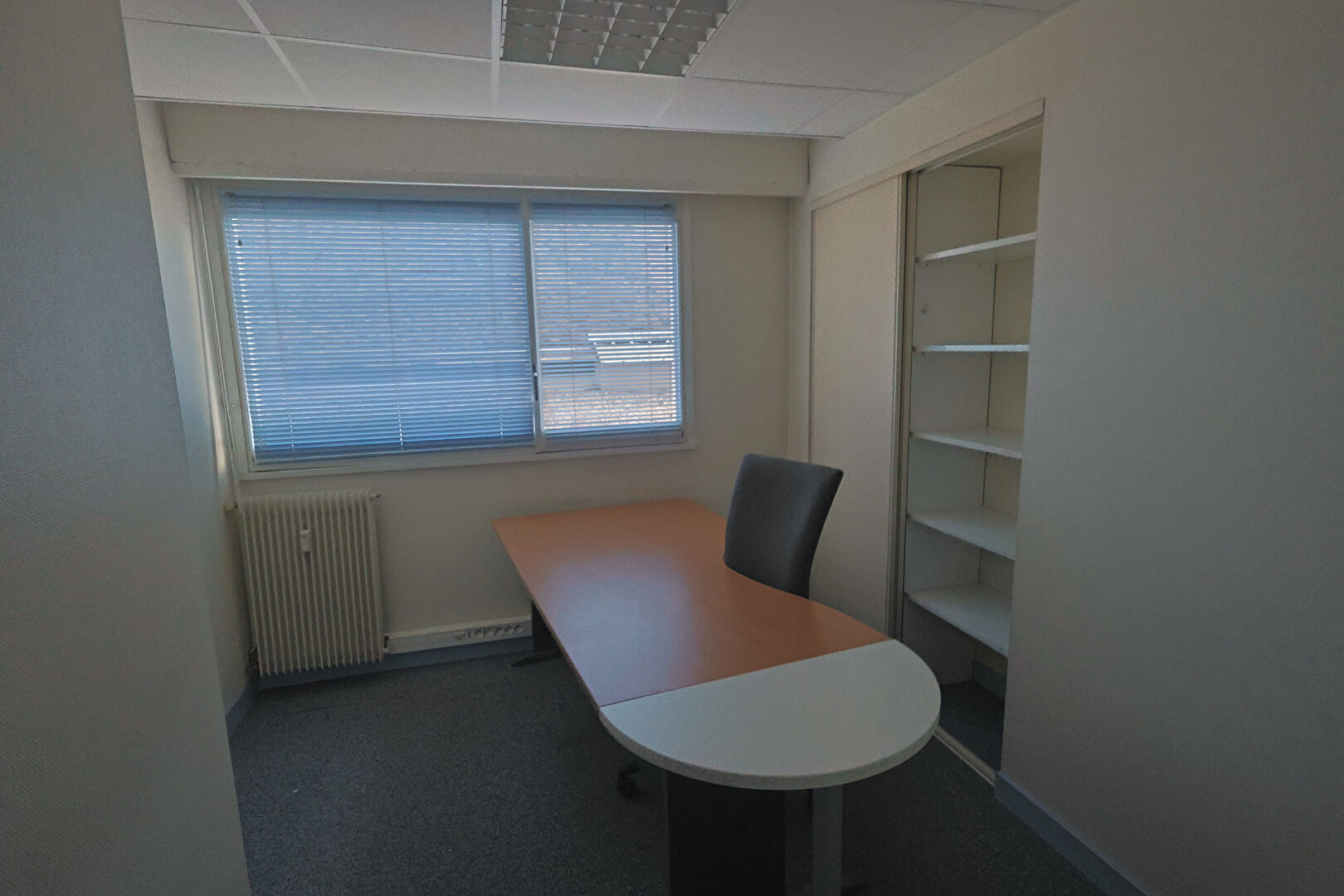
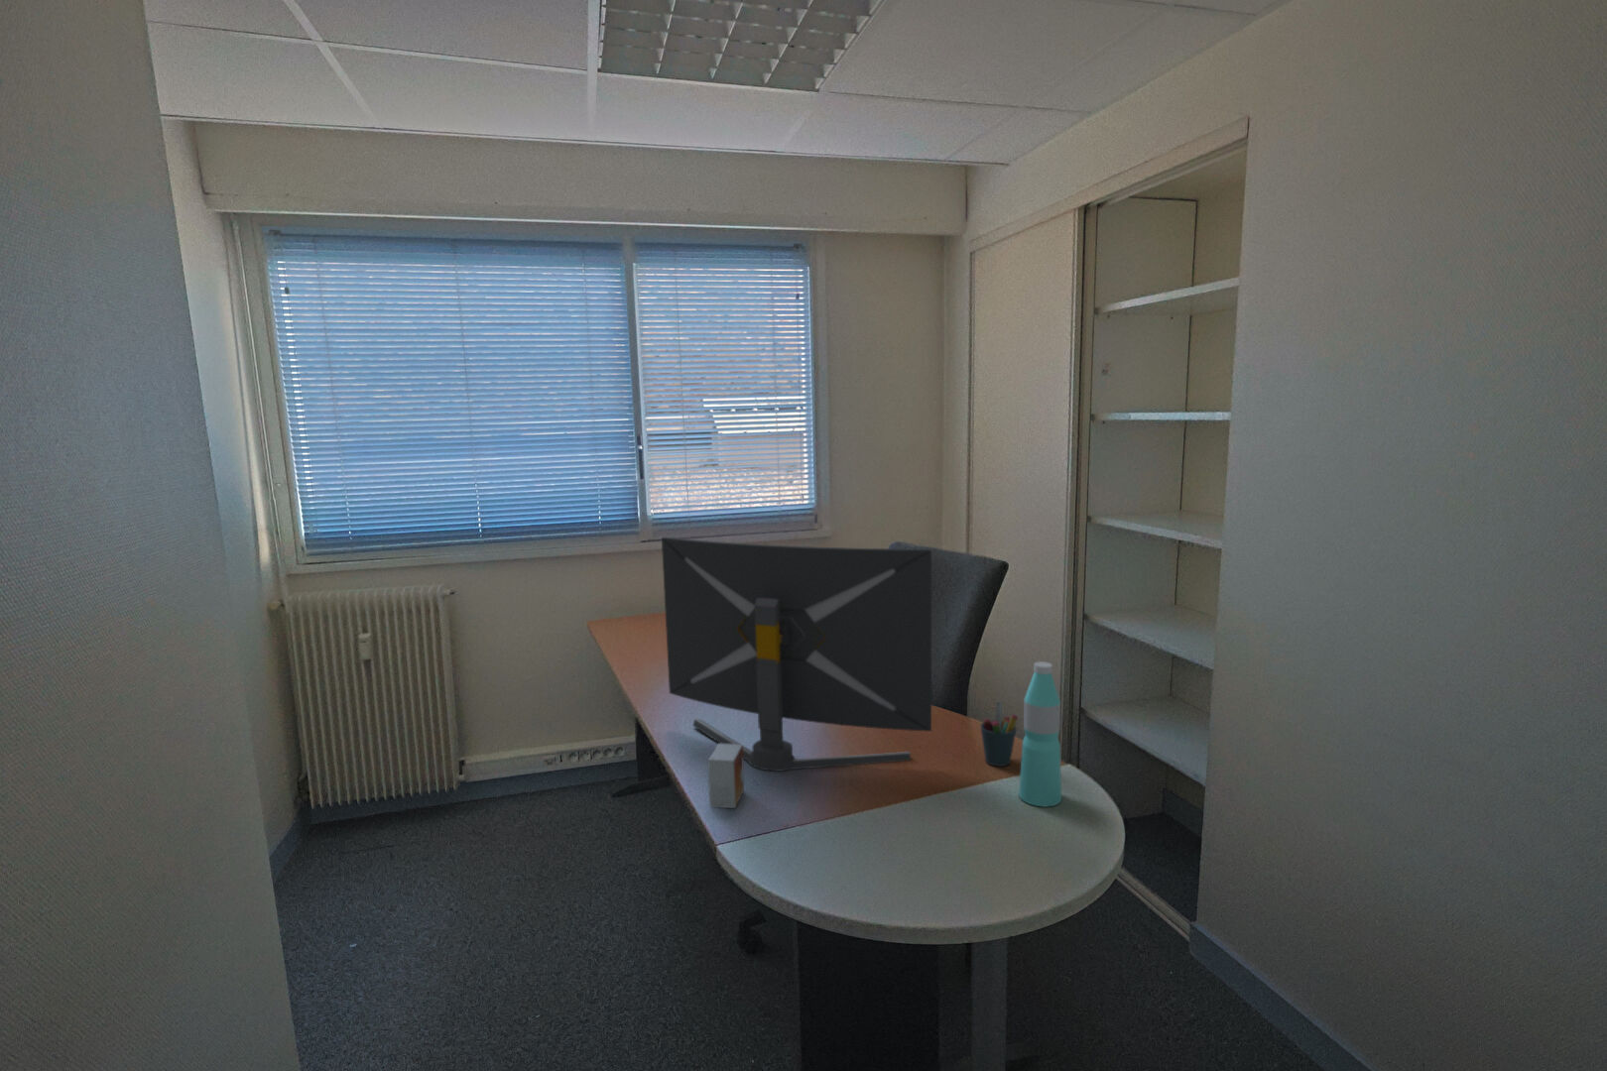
+ water bottle (1040, 730)
+ small box (726, 775)
+ pen holder (998, 735)
+ computer monitor (781, 651)
